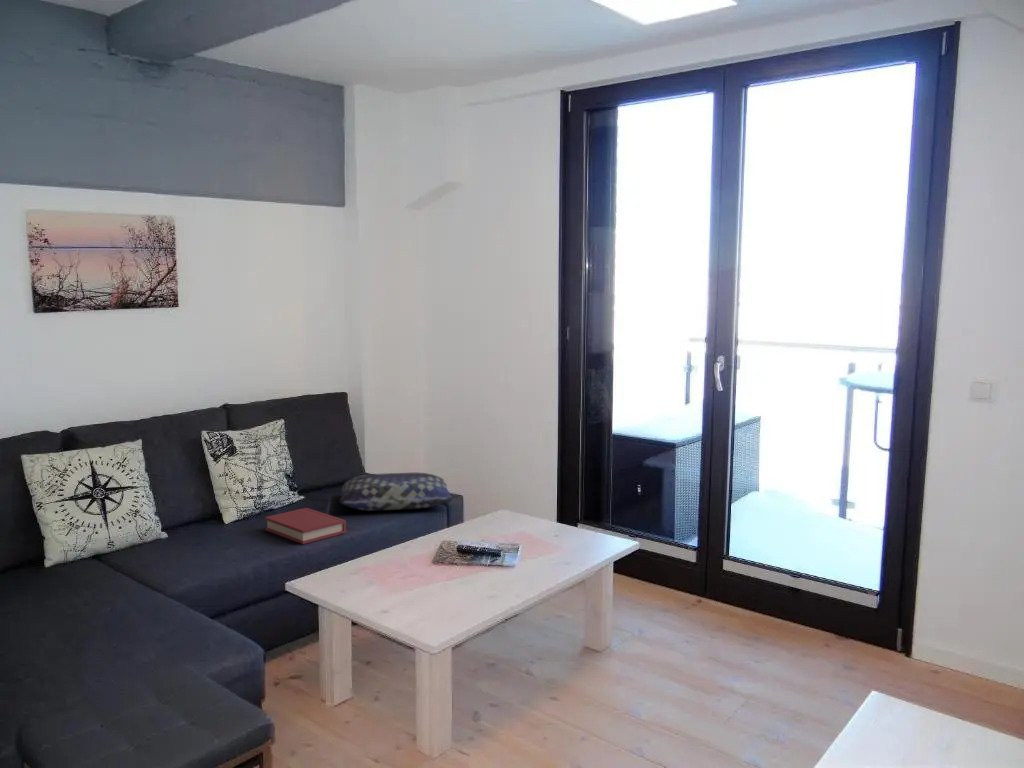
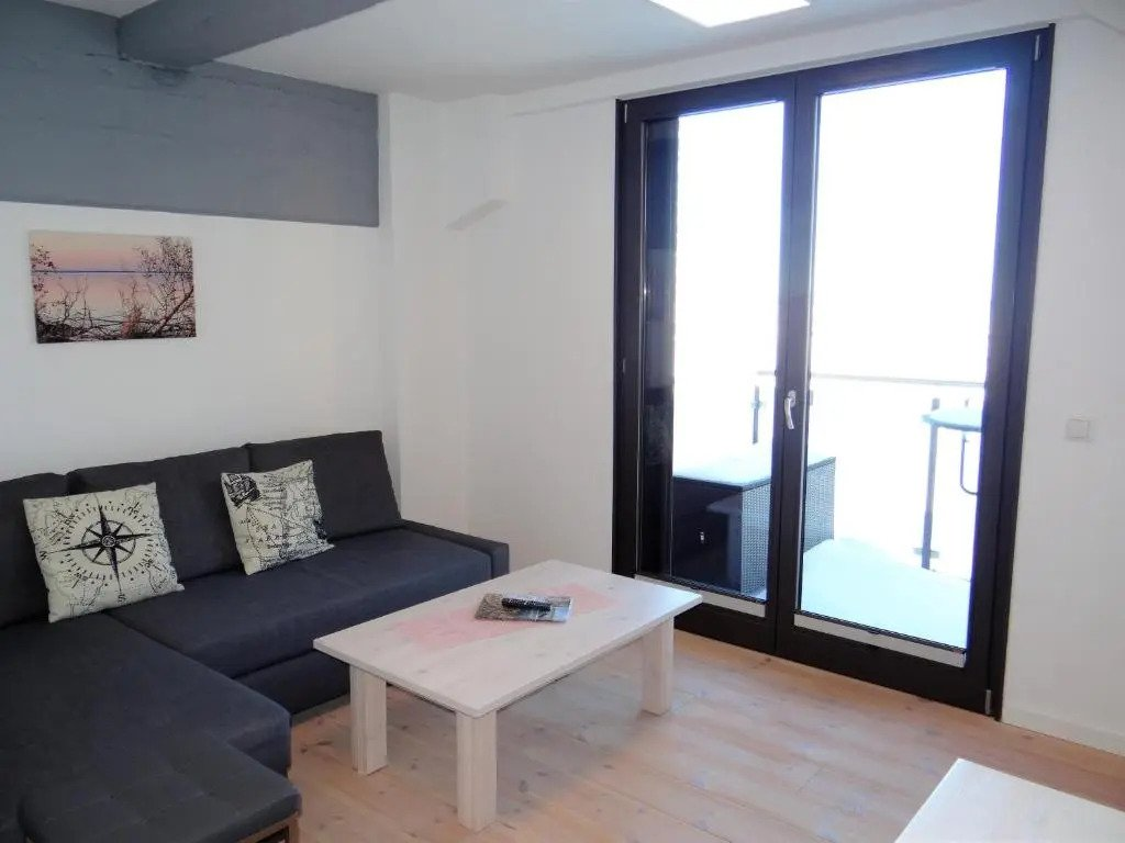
- cushion (395, 490)
- hardback book (305, 524)
